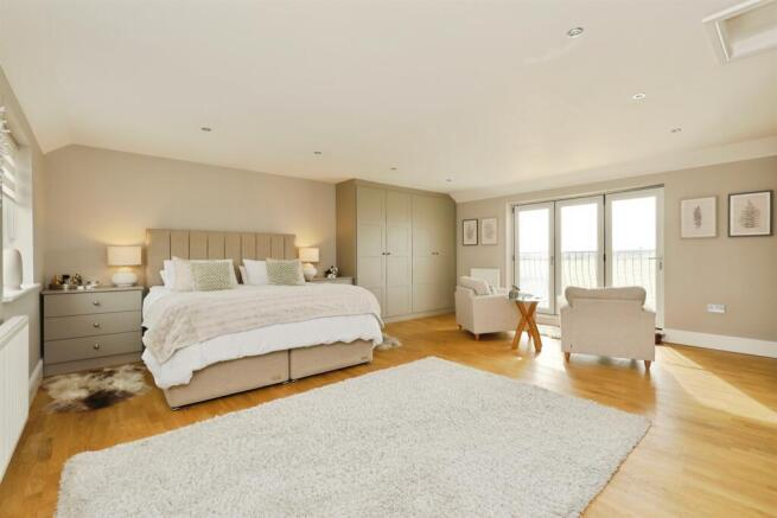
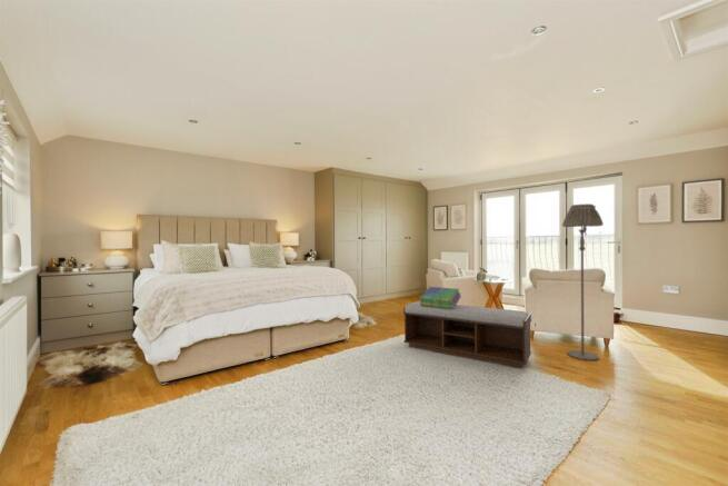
+ bench (463, 329)
+ stack of books (440, 300)
+ floor lamp (582, 280)
